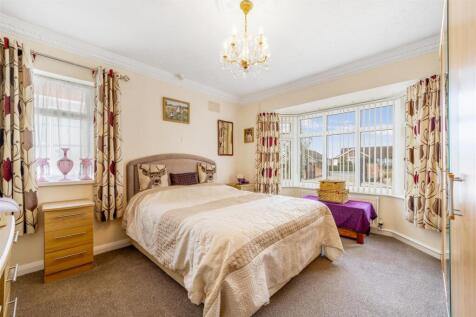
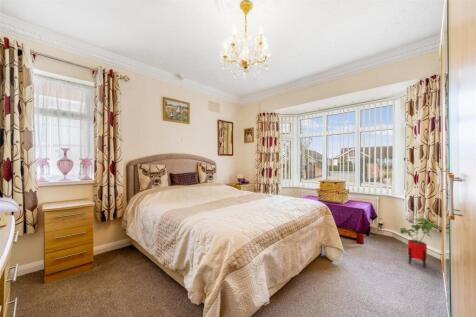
+ house plant (417, 240)
